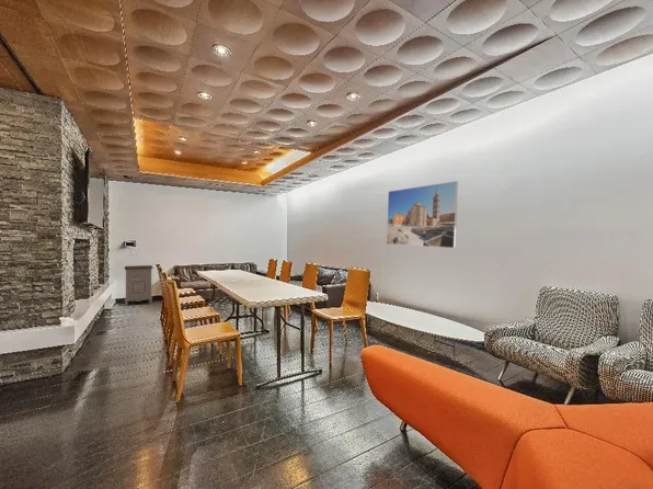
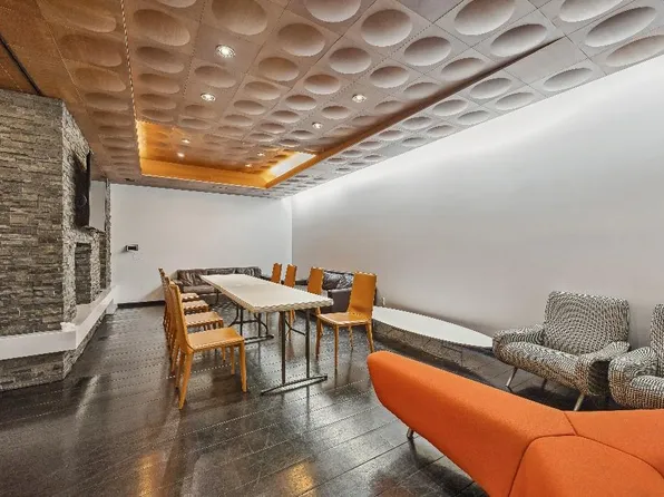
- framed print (417, 216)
- nightstand (138, 285)
